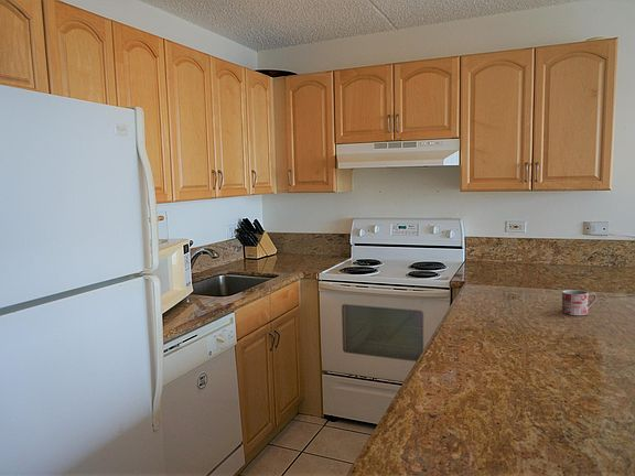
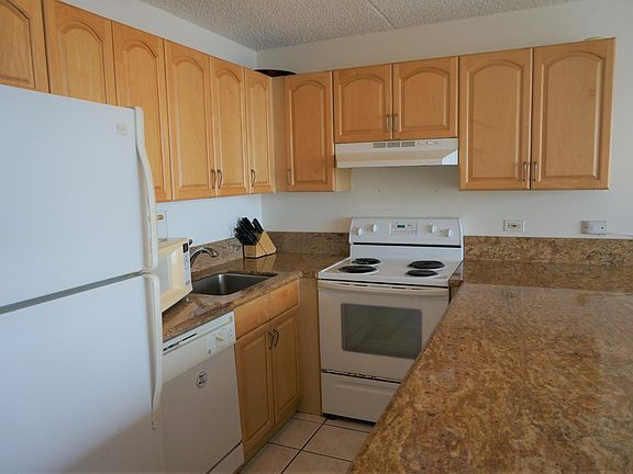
- mug (579, 302)
